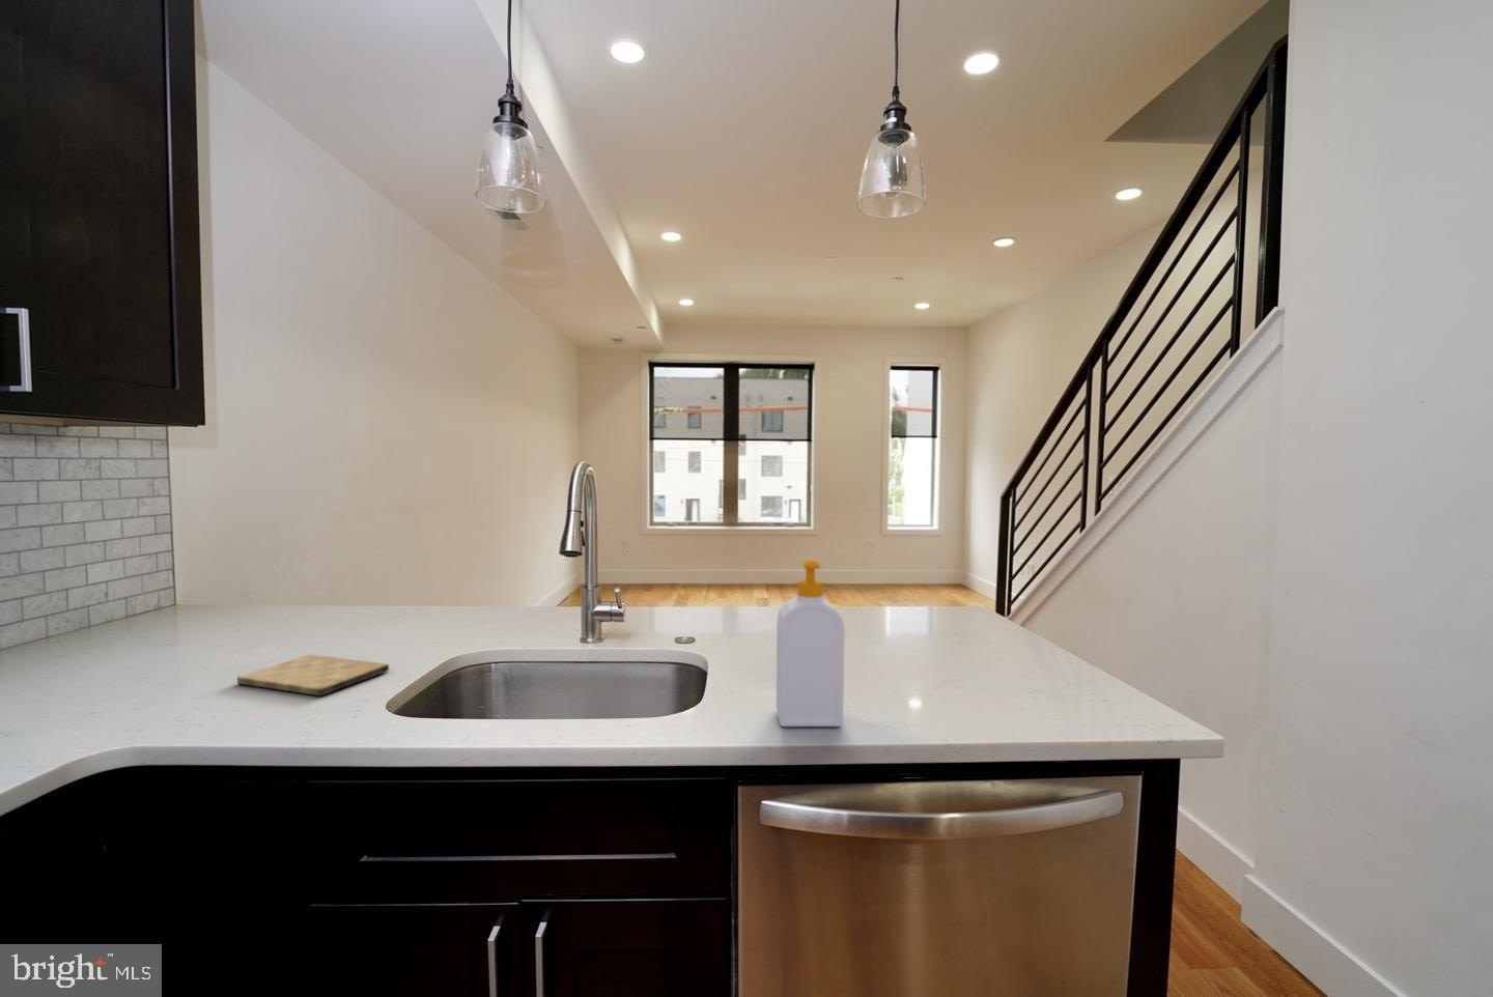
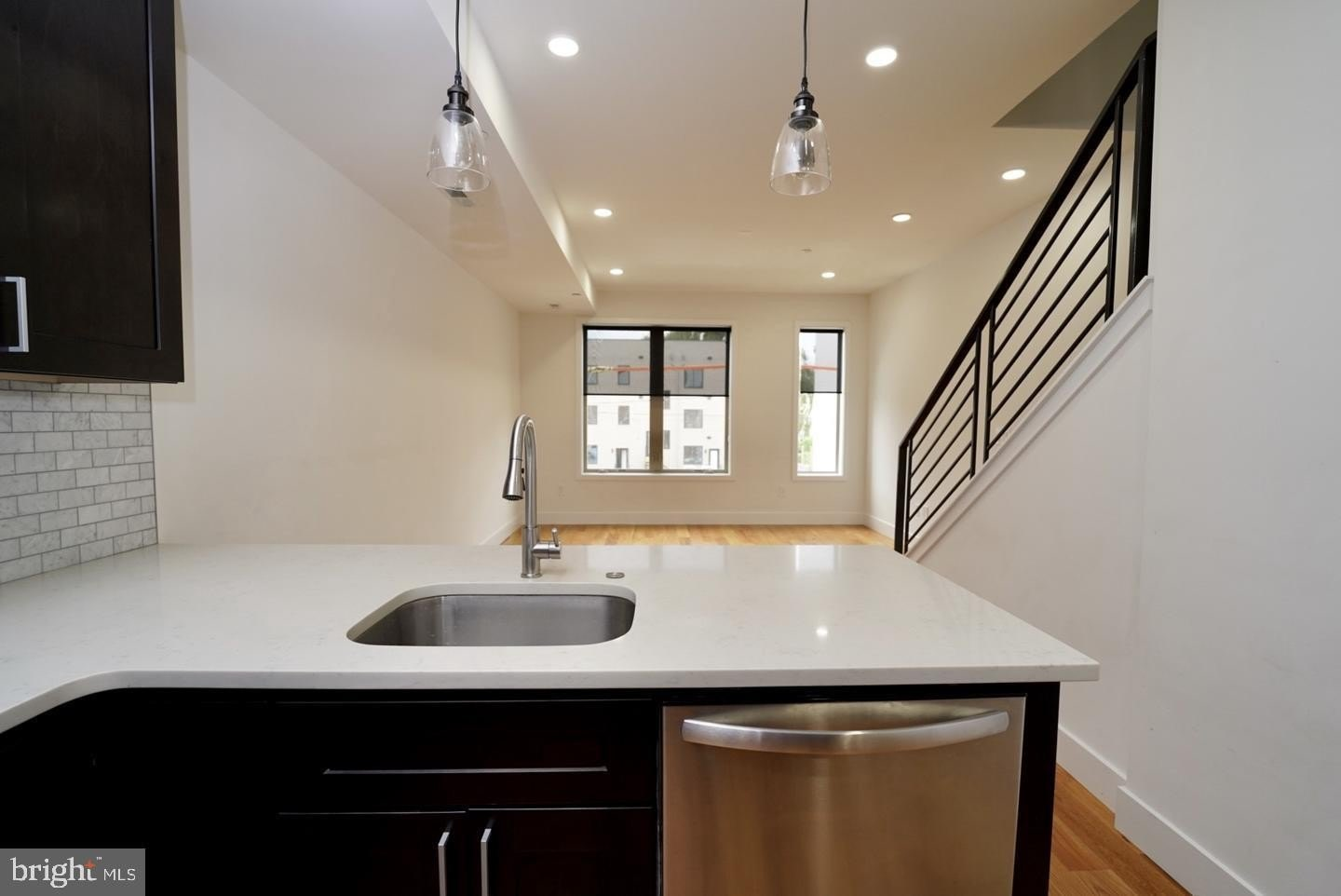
- cutting board (315, 672)
- soap bottle (808, 640)
